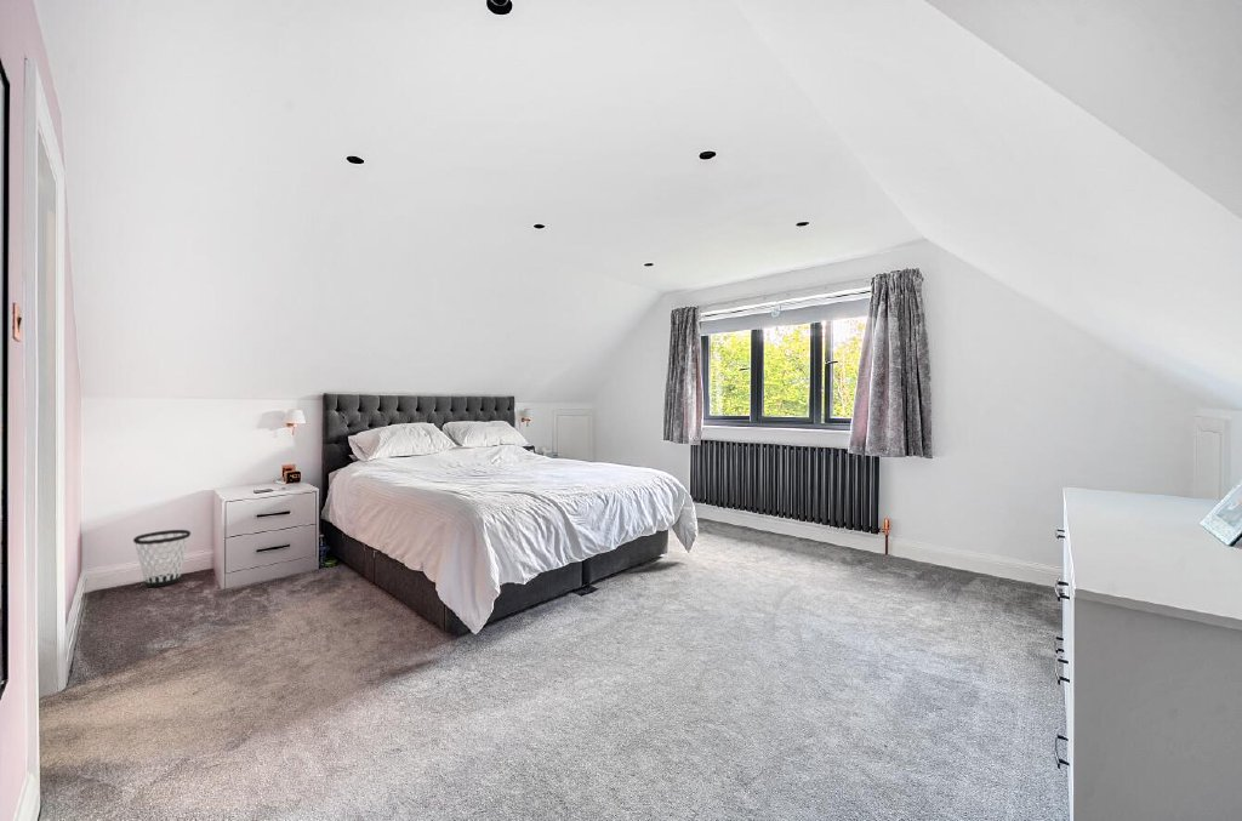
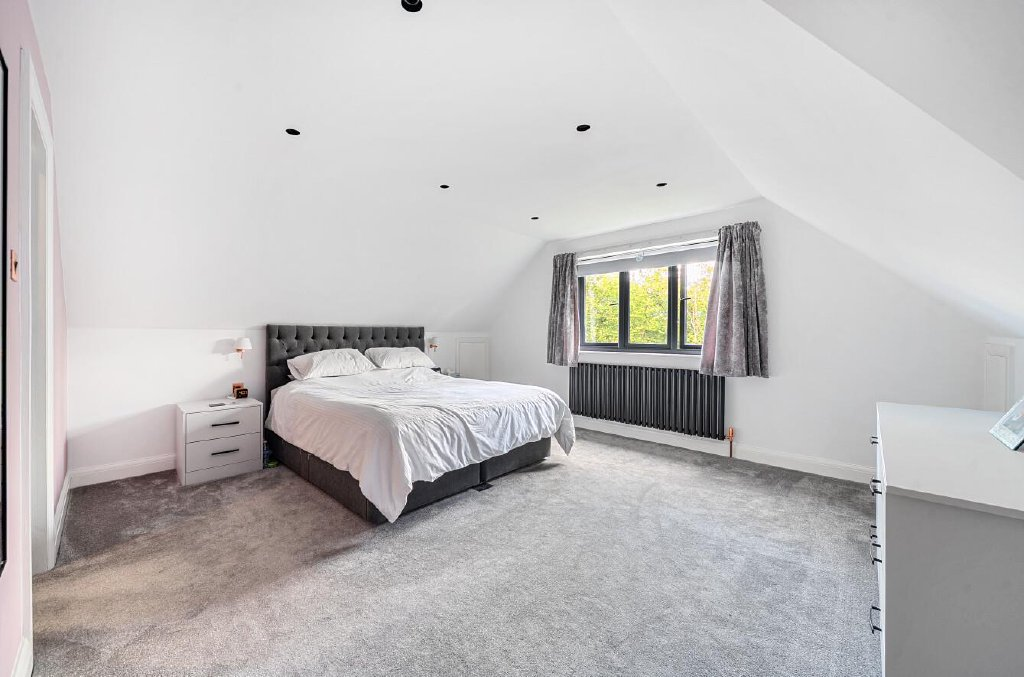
- wastebasket (163, 559)
